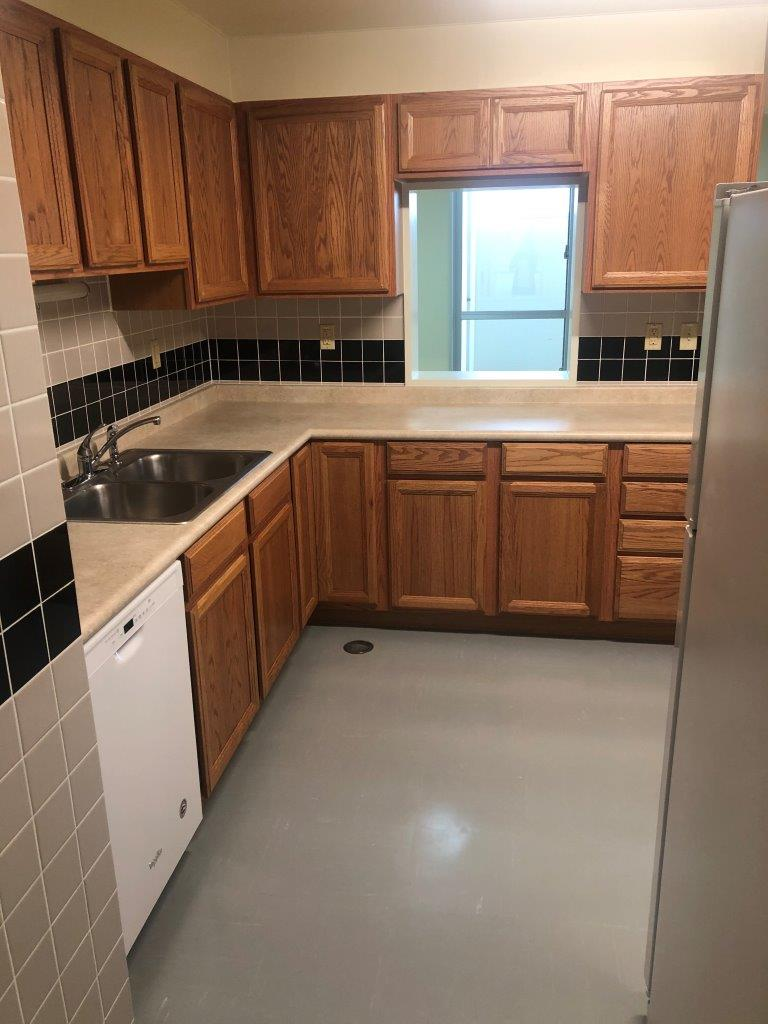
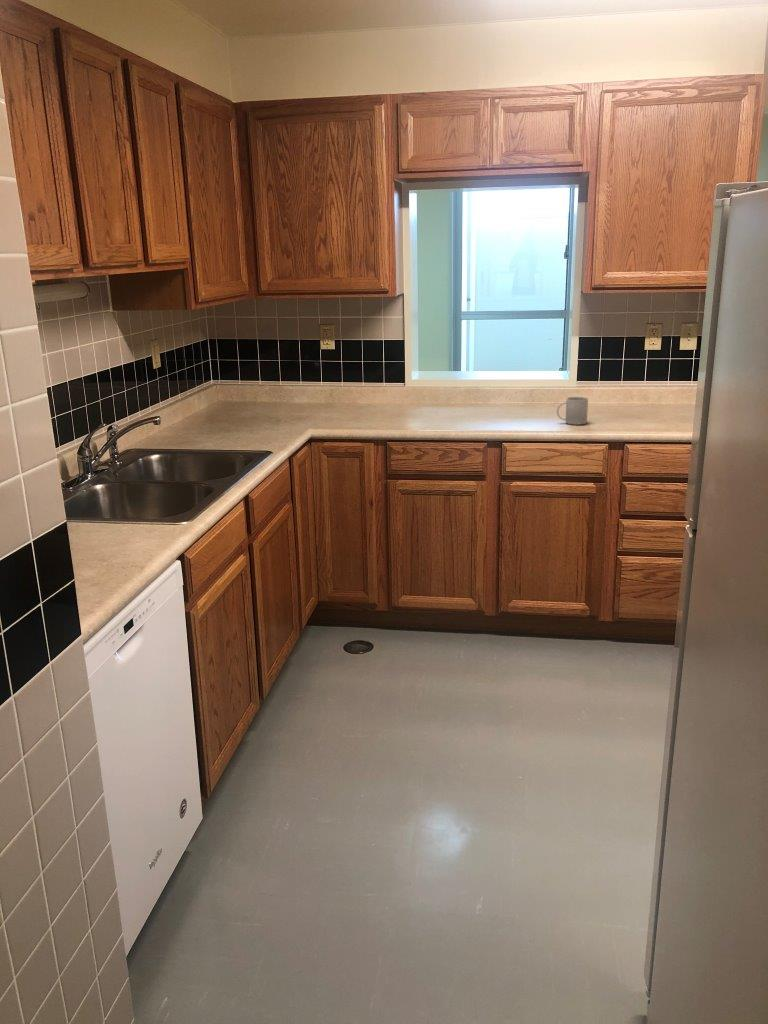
+ mug (572, 410)
